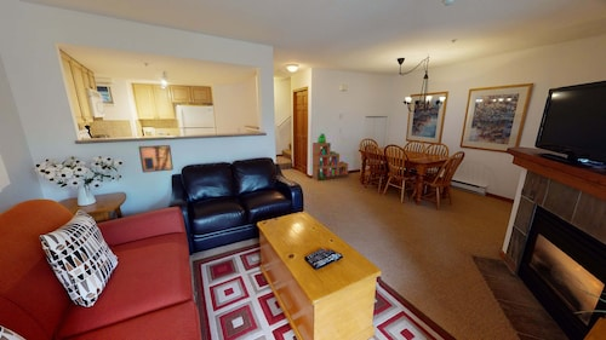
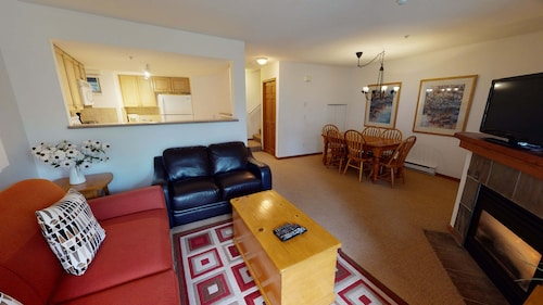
- wall art (156, 157)
- bookshelf (330, 155)
